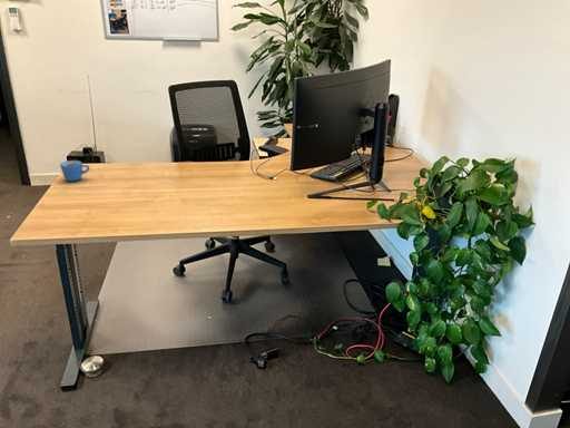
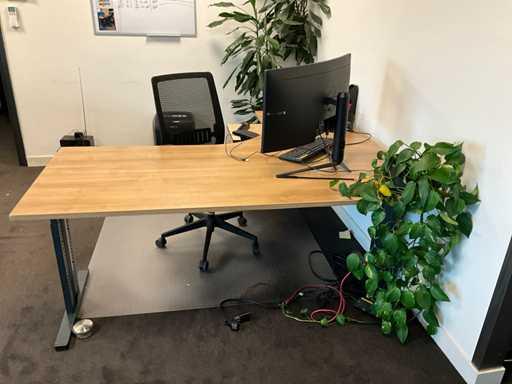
- mug (76, 171)
